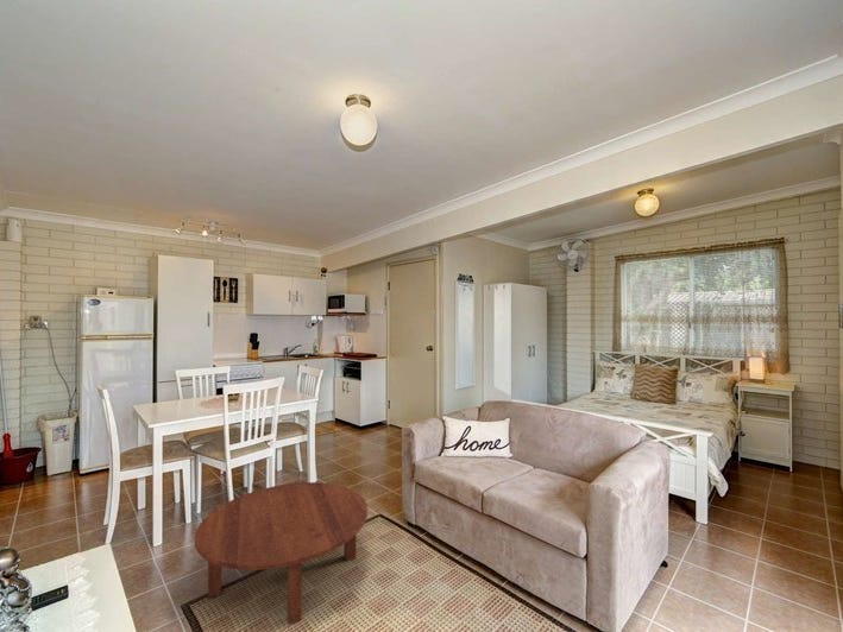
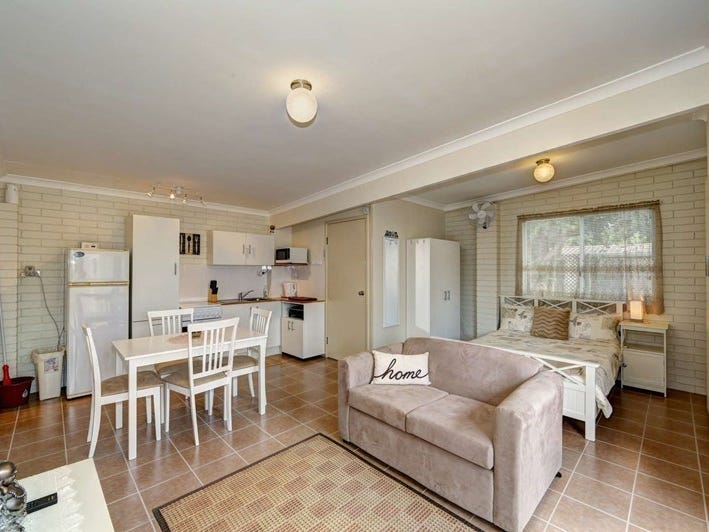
- coffee table (287, 544)
